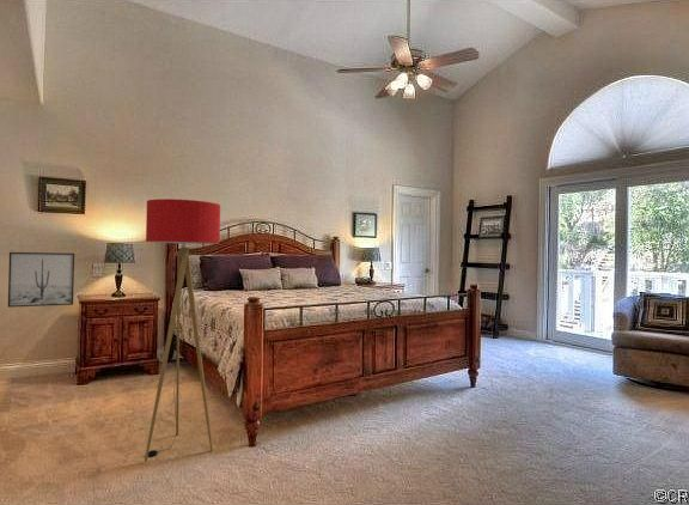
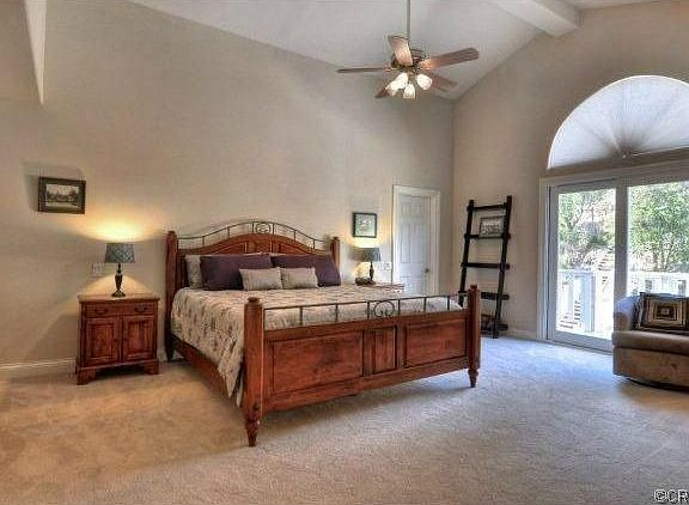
- wall art (42, 279)
- floor lamp (183, 324)
